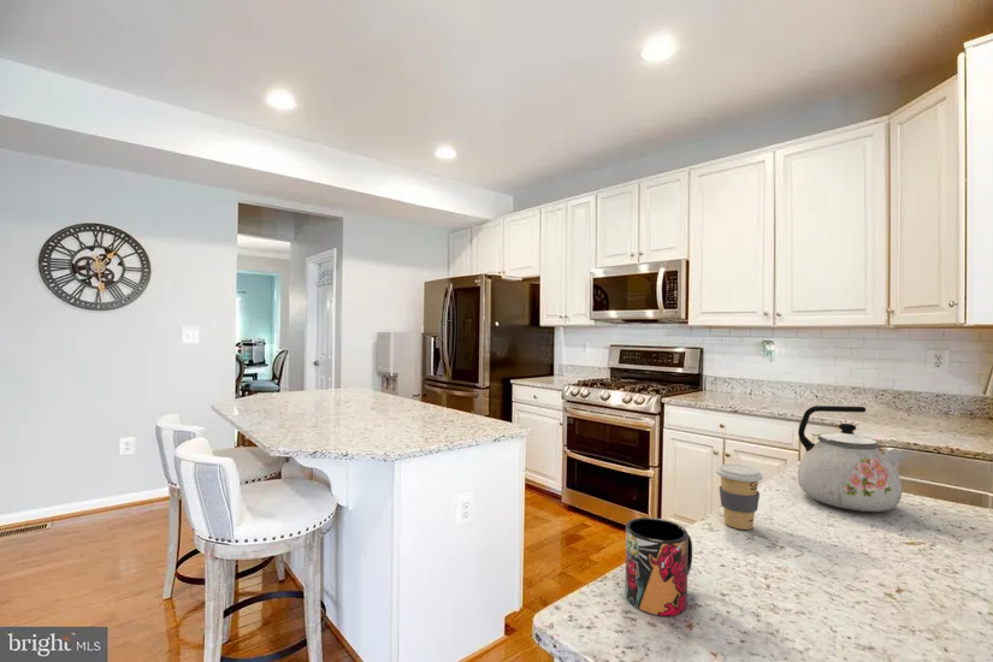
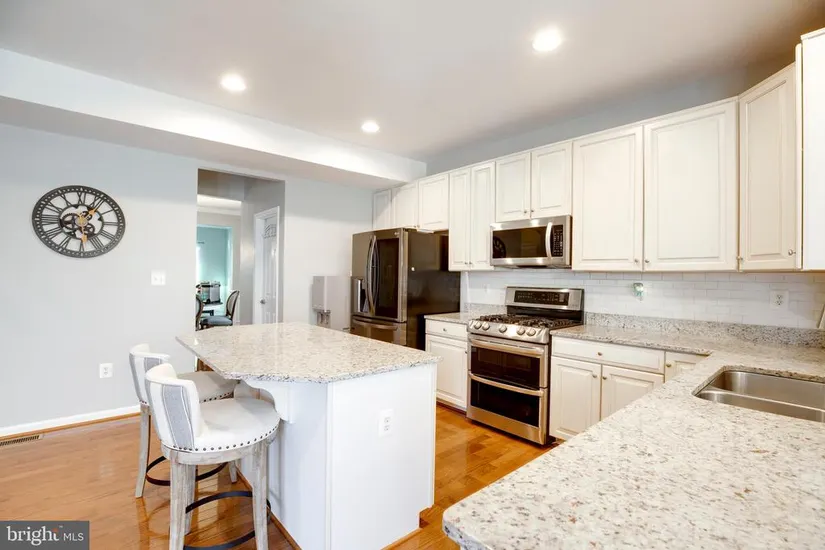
- mug (663, 560)
- kettle (847, 454)
- coffee cup (738, 496)
